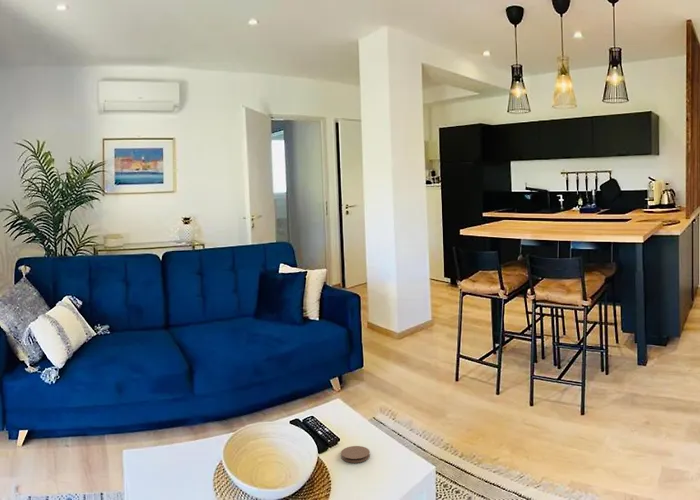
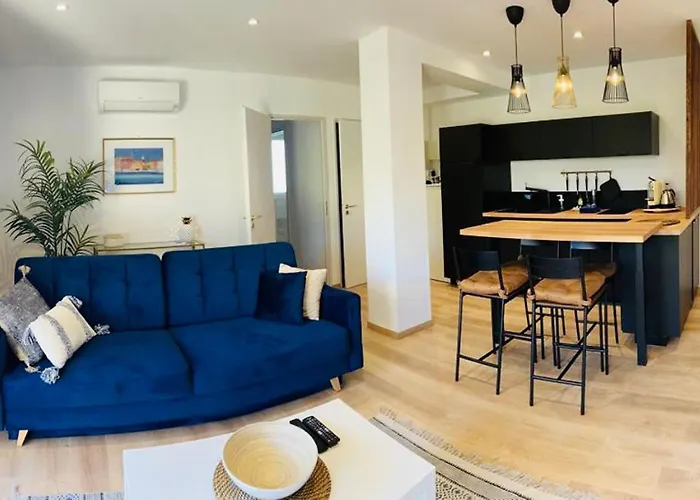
- coaster (355, 454)
